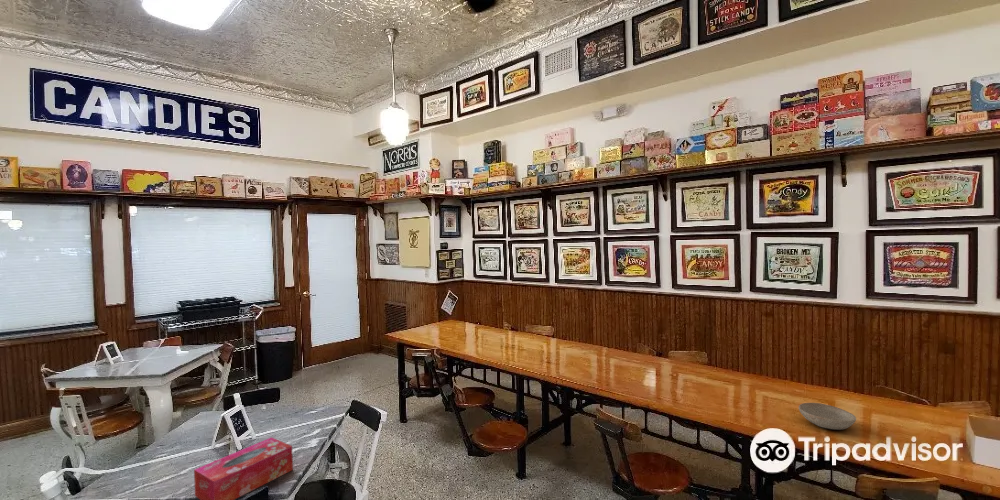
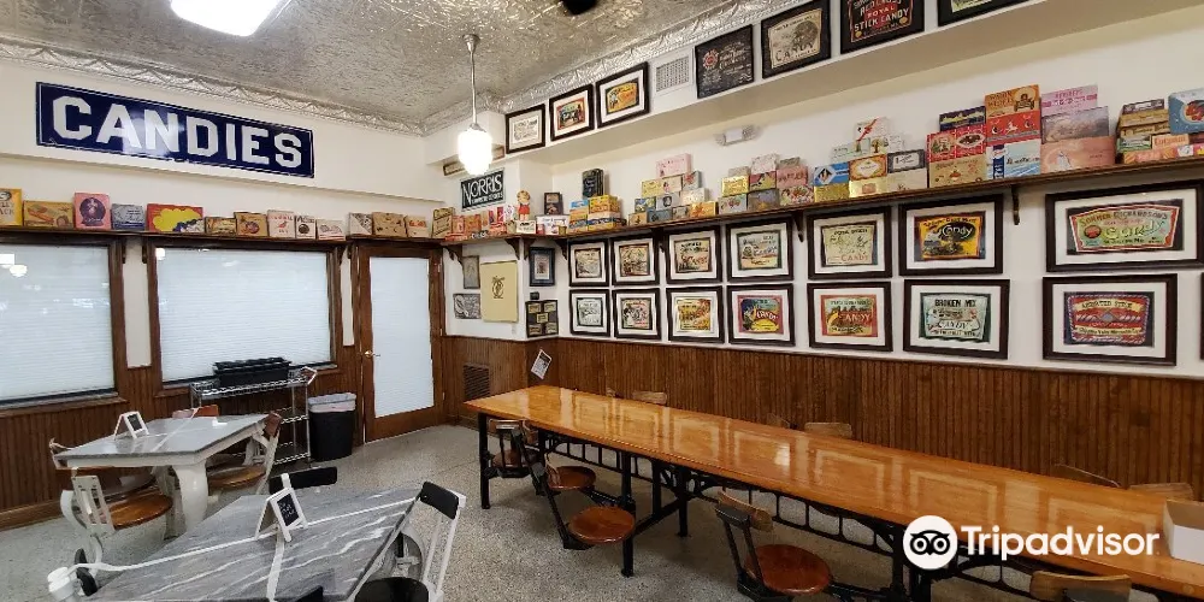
- tissue box (246, 469)
- bowl (826, 417)
